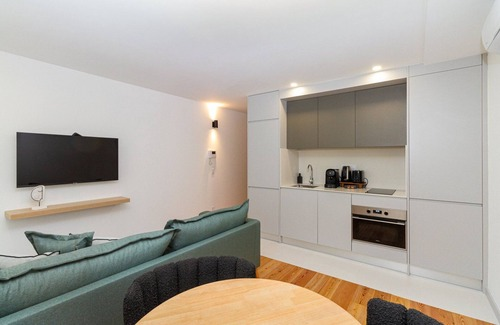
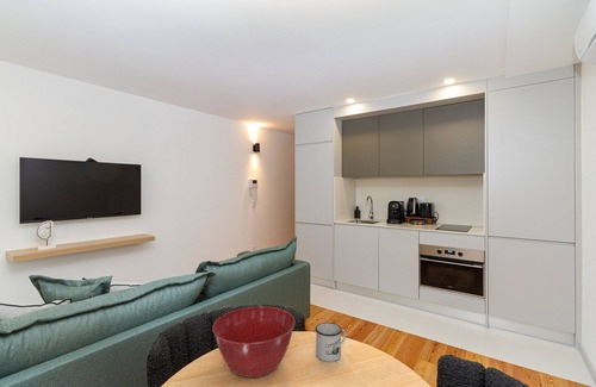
+ mug (331, 341)
+ mixing bowl (254, 343)
